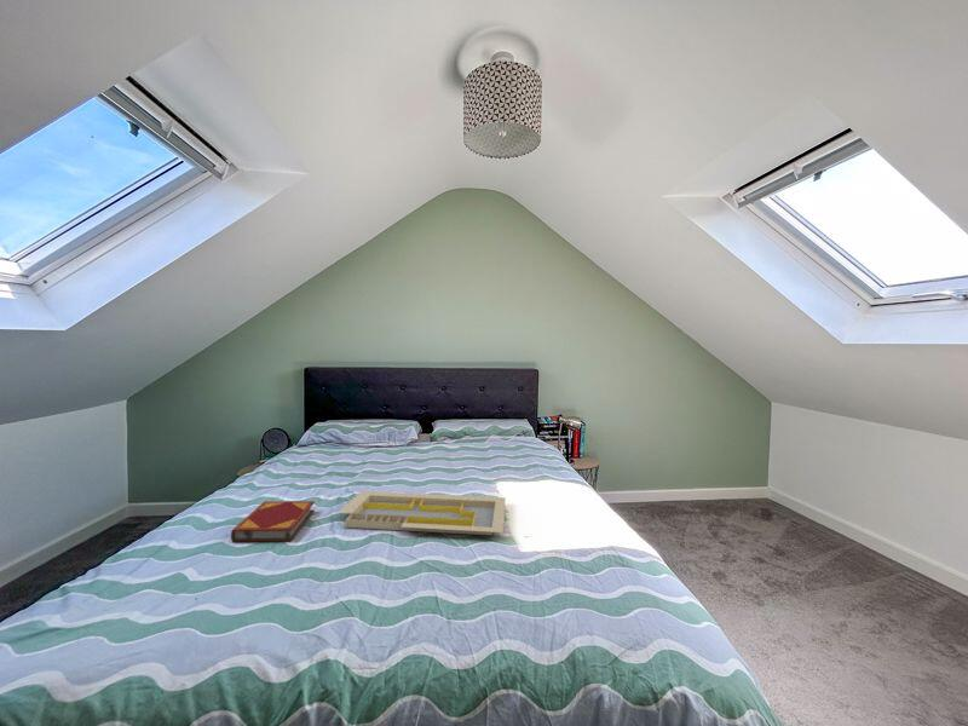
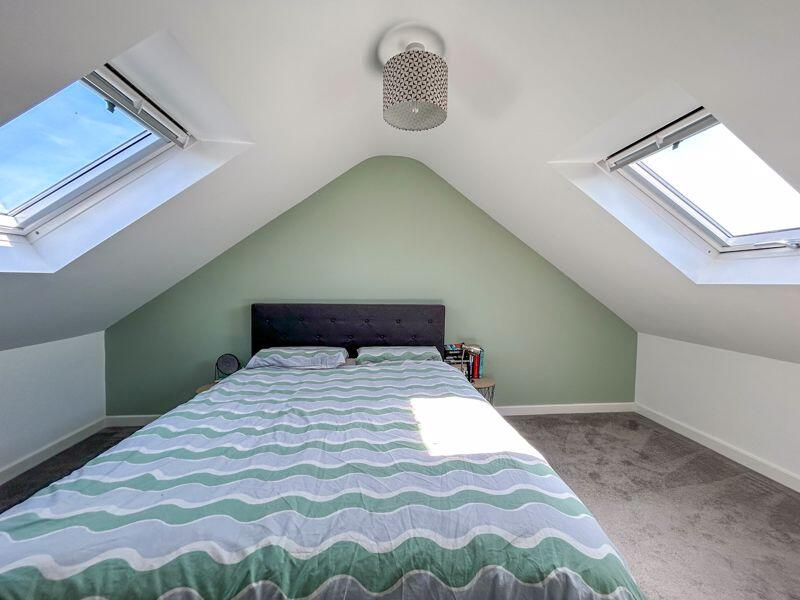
- serving tray (424, 512)
- hardback book (276, 519)
